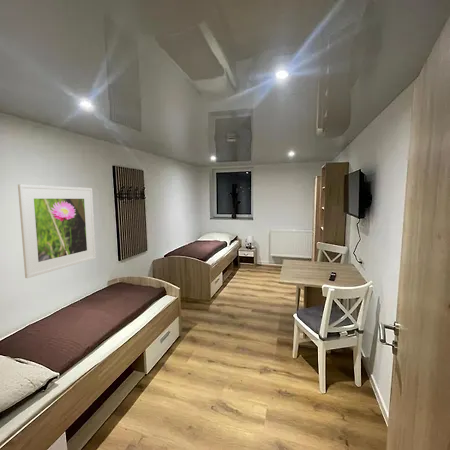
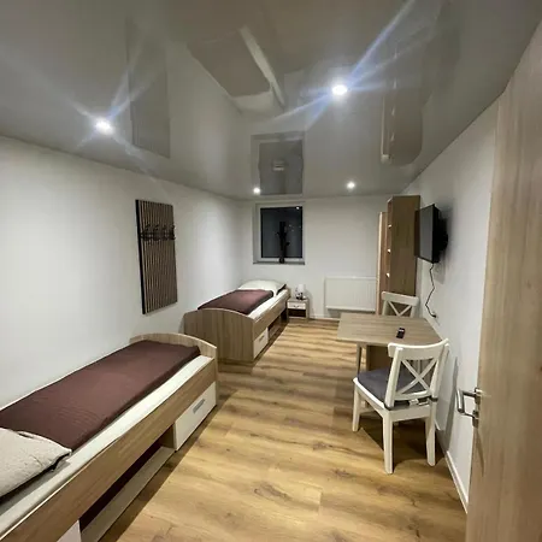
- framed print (62, 227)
